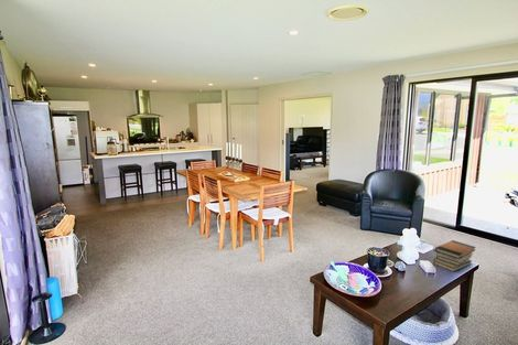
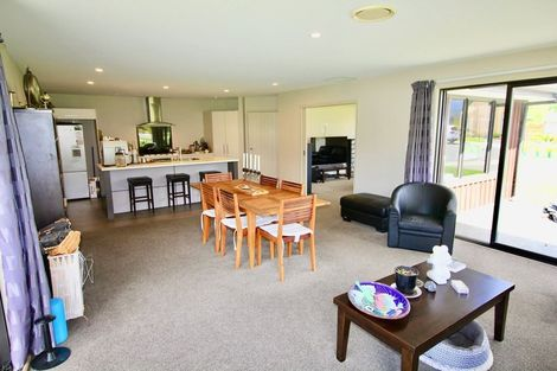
- book stack (454, 255)
